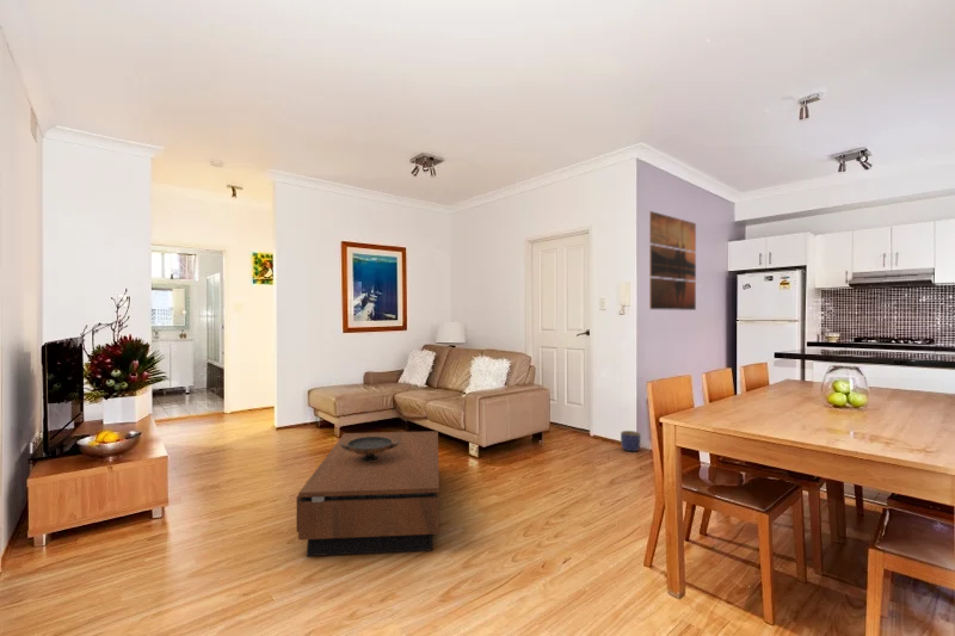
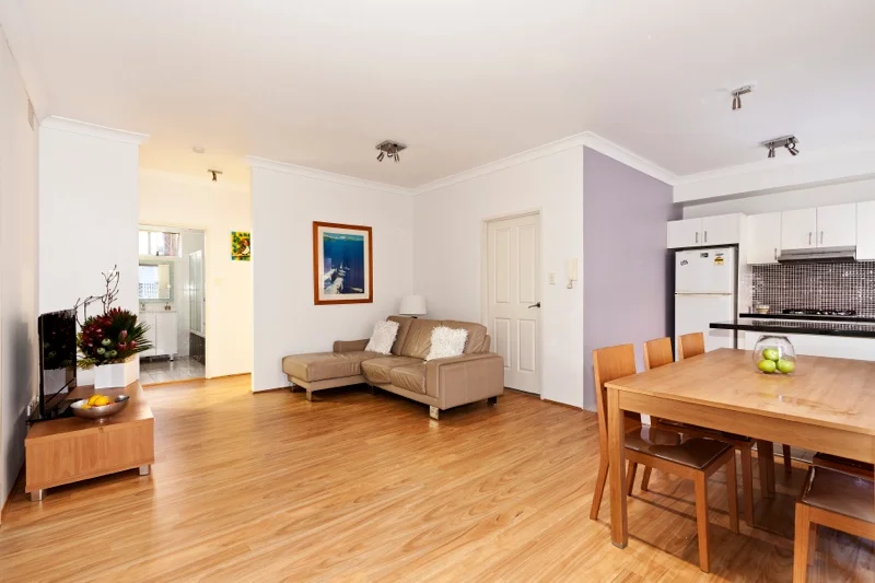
- planter (630, 440)
- wall art (673, 264)
- decorative bowl (370, 450)
- coffee table (381, 481)
